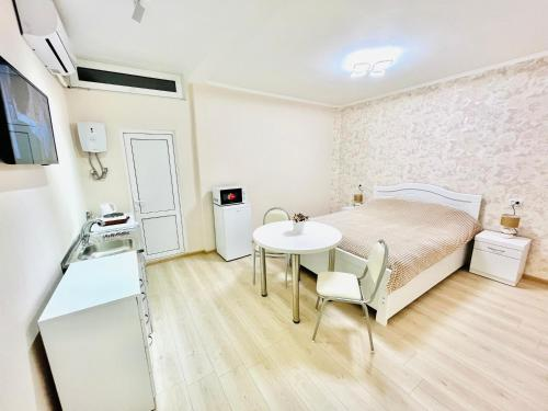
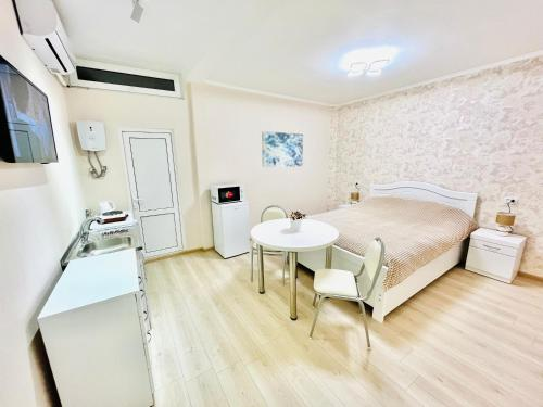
+ wall art (283, 150)
